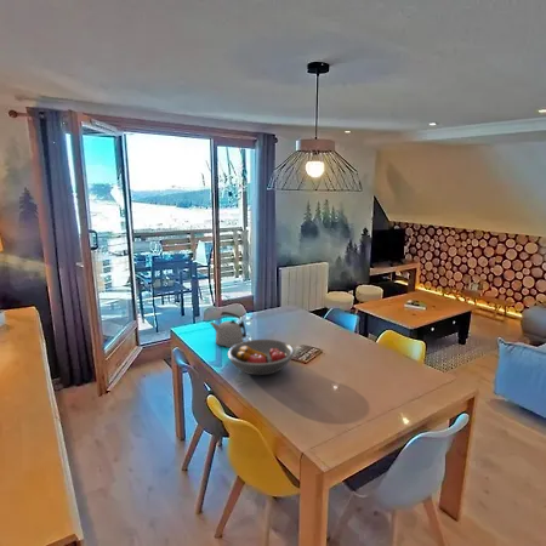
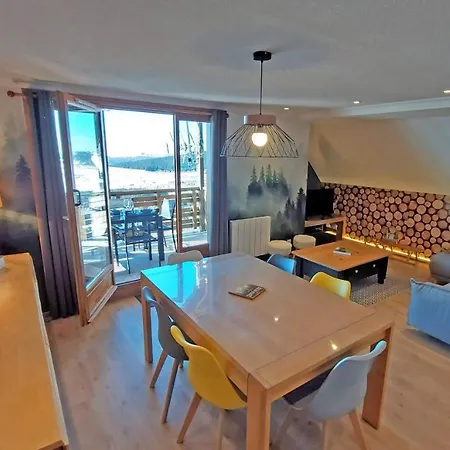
- fruit bowl (261, 357)
- kettle (228, 326)
